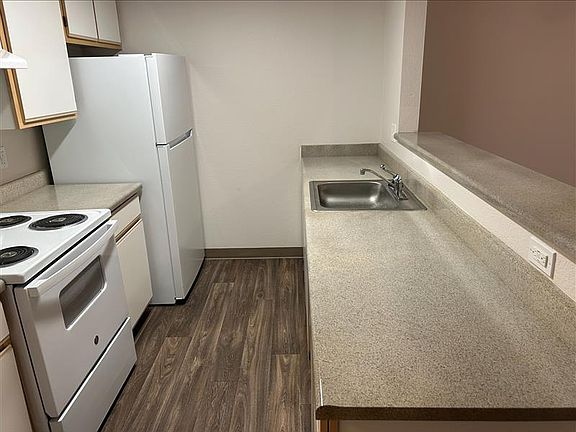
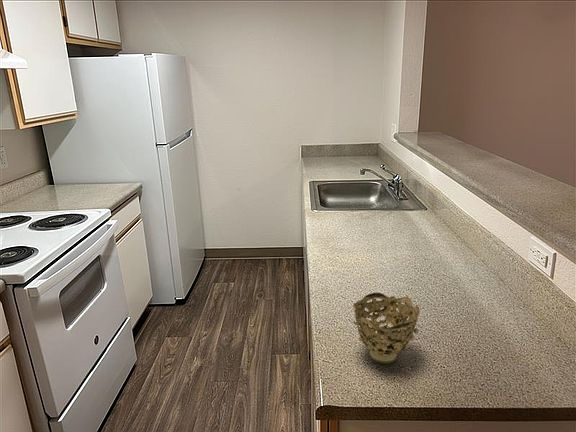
+ decorative bowl (384, 332)
